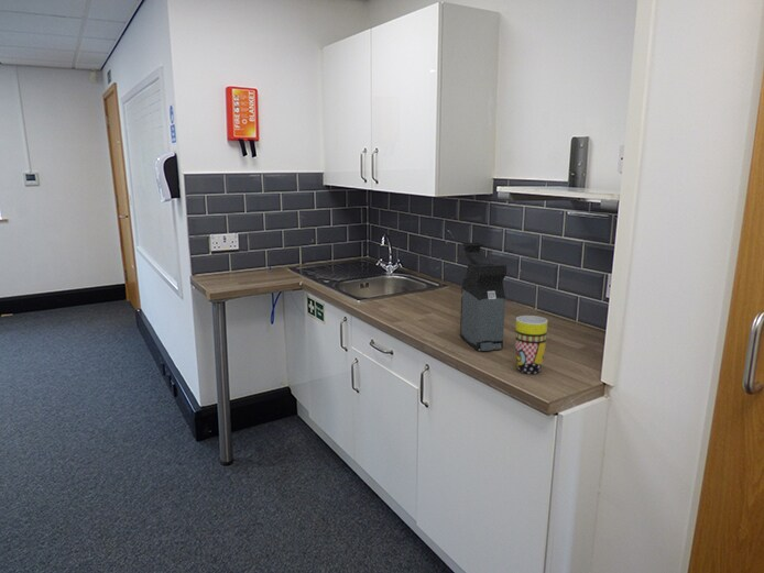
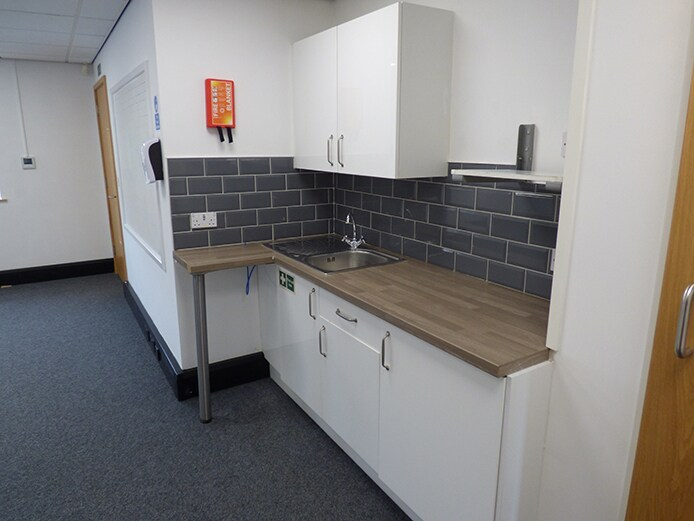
- mug (527, 342)
- coffee maker (481, 295)
